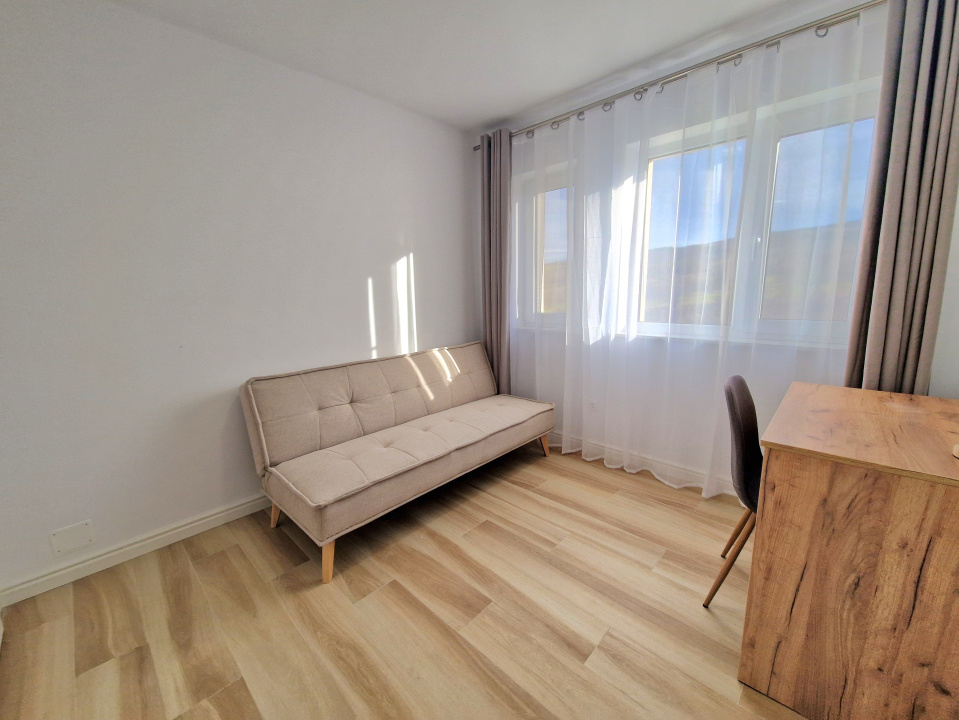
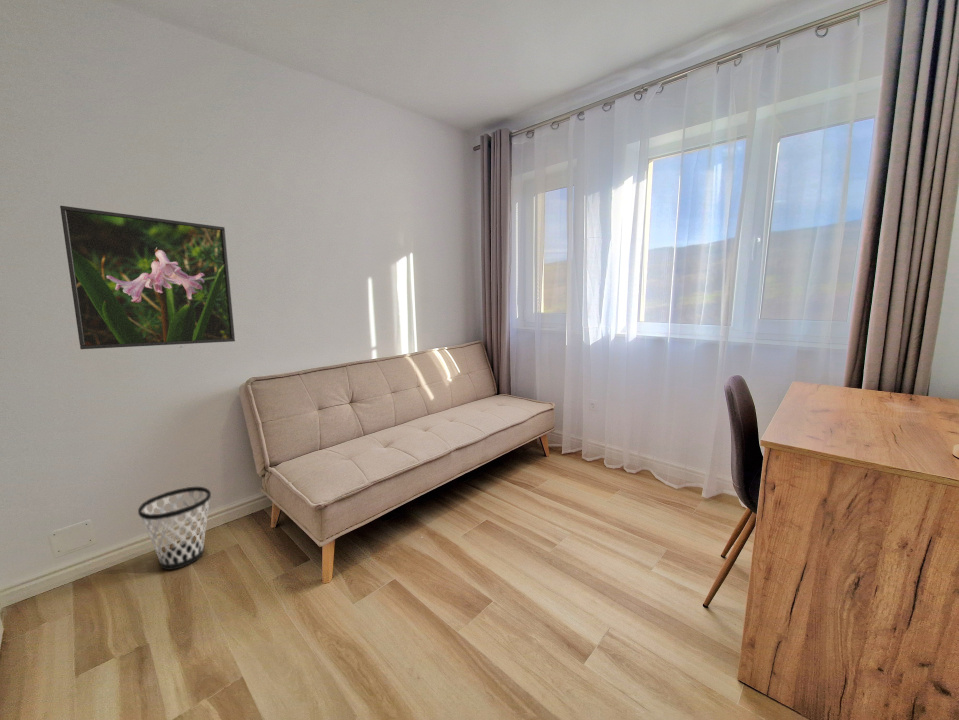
+ wastebasket (179, 530)
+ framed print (159, 282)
